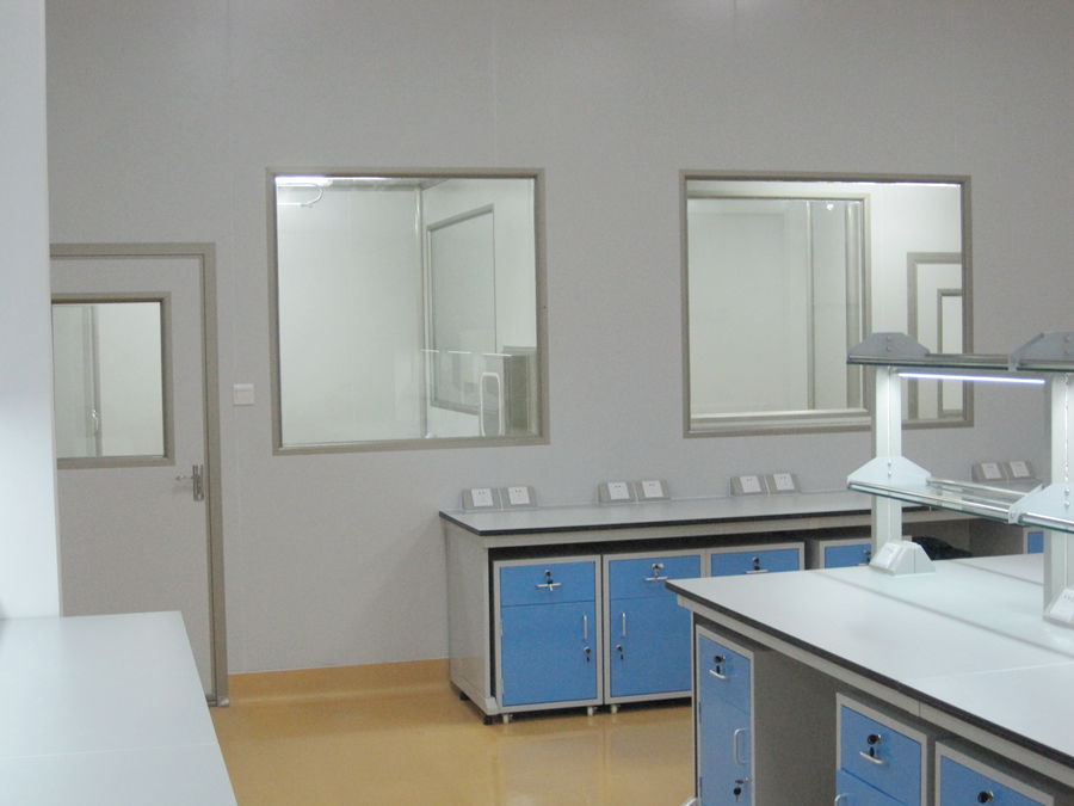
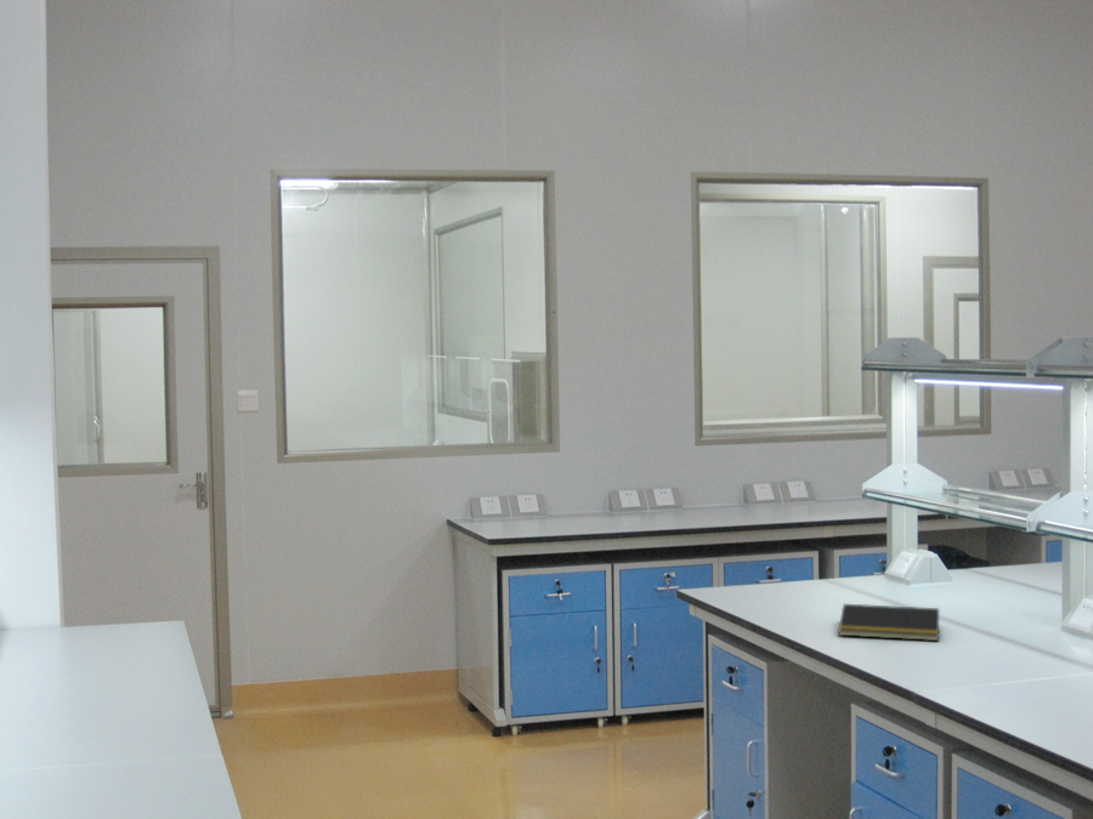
+ notepad (889, 621)
